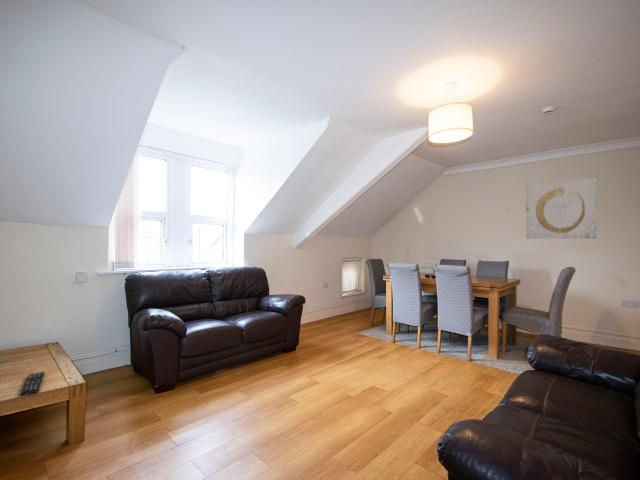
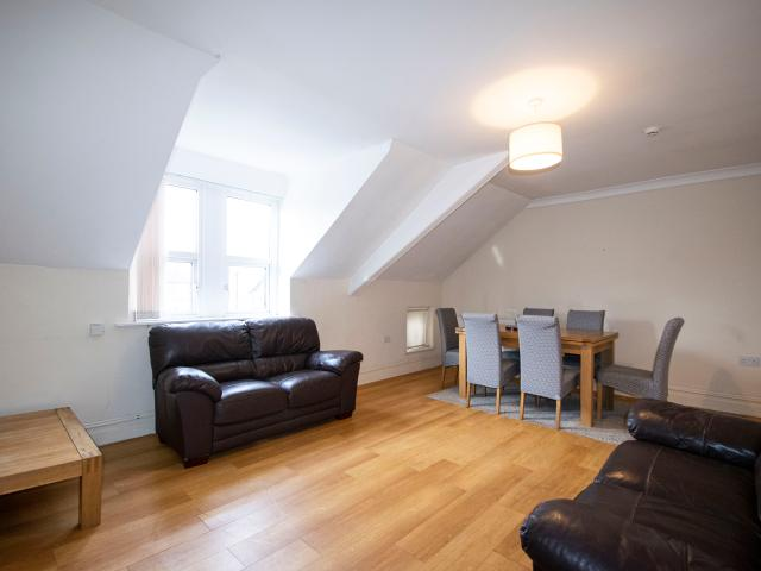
- wall art (559, 210)
- remote control (33, 382)
